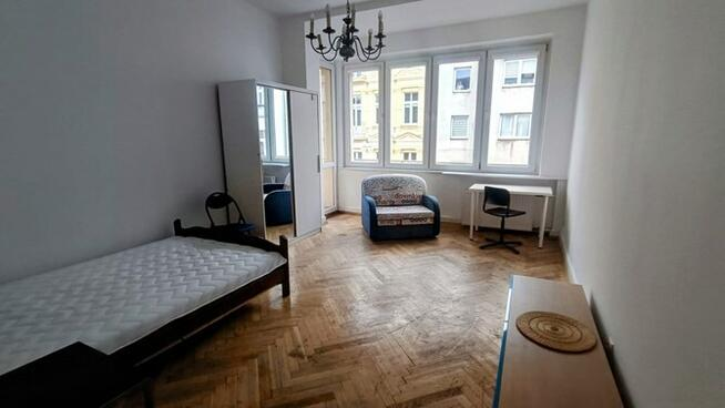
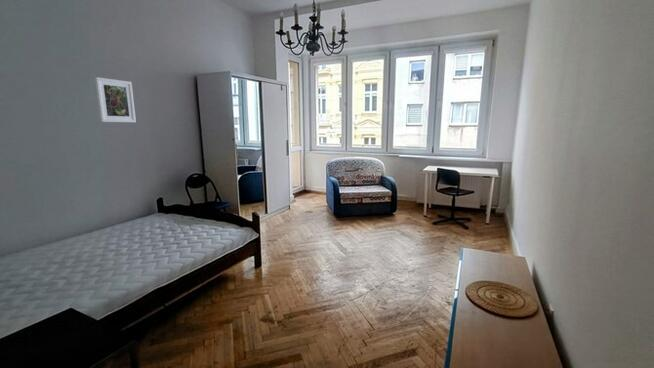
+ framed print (116, 101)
